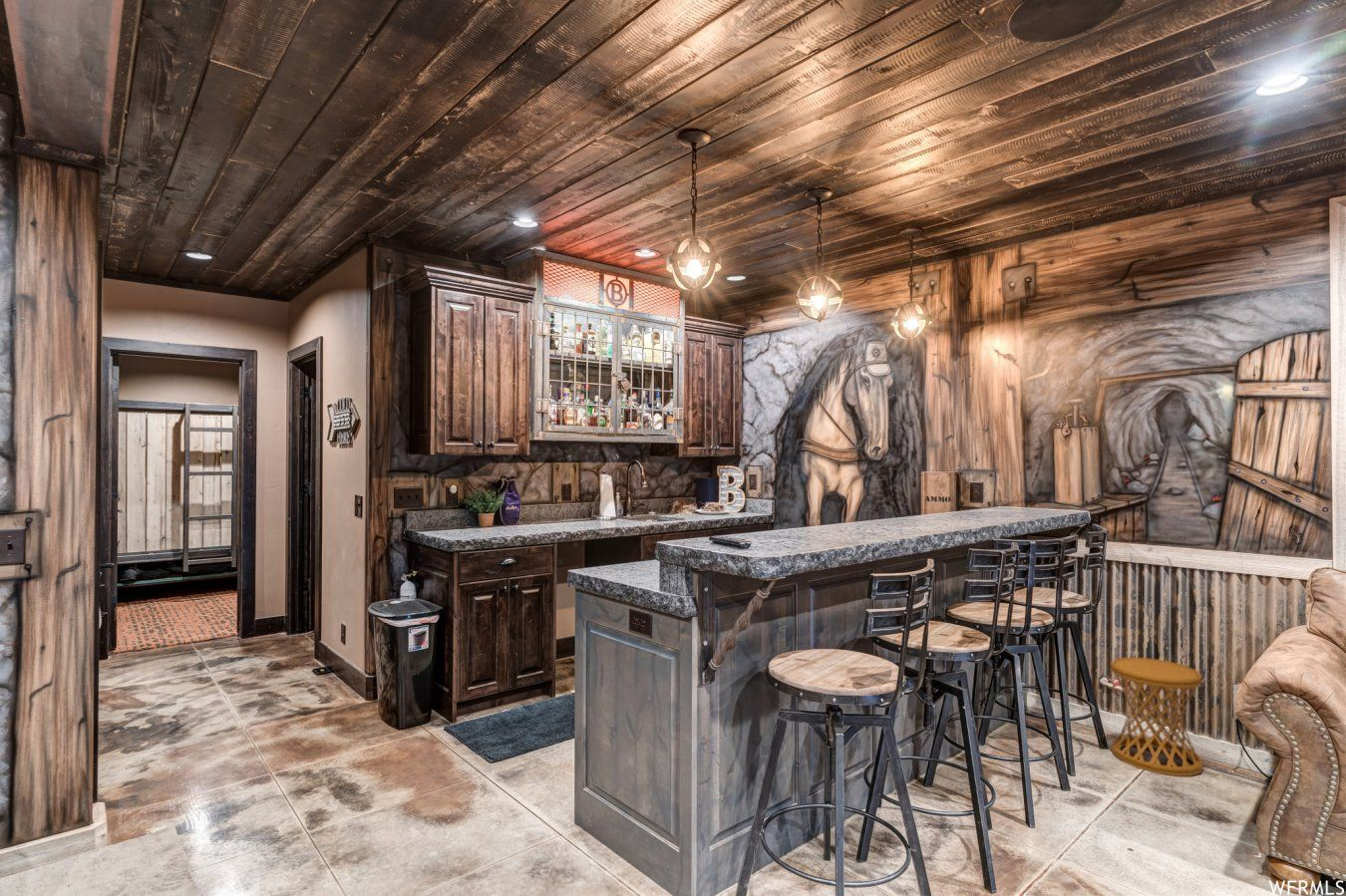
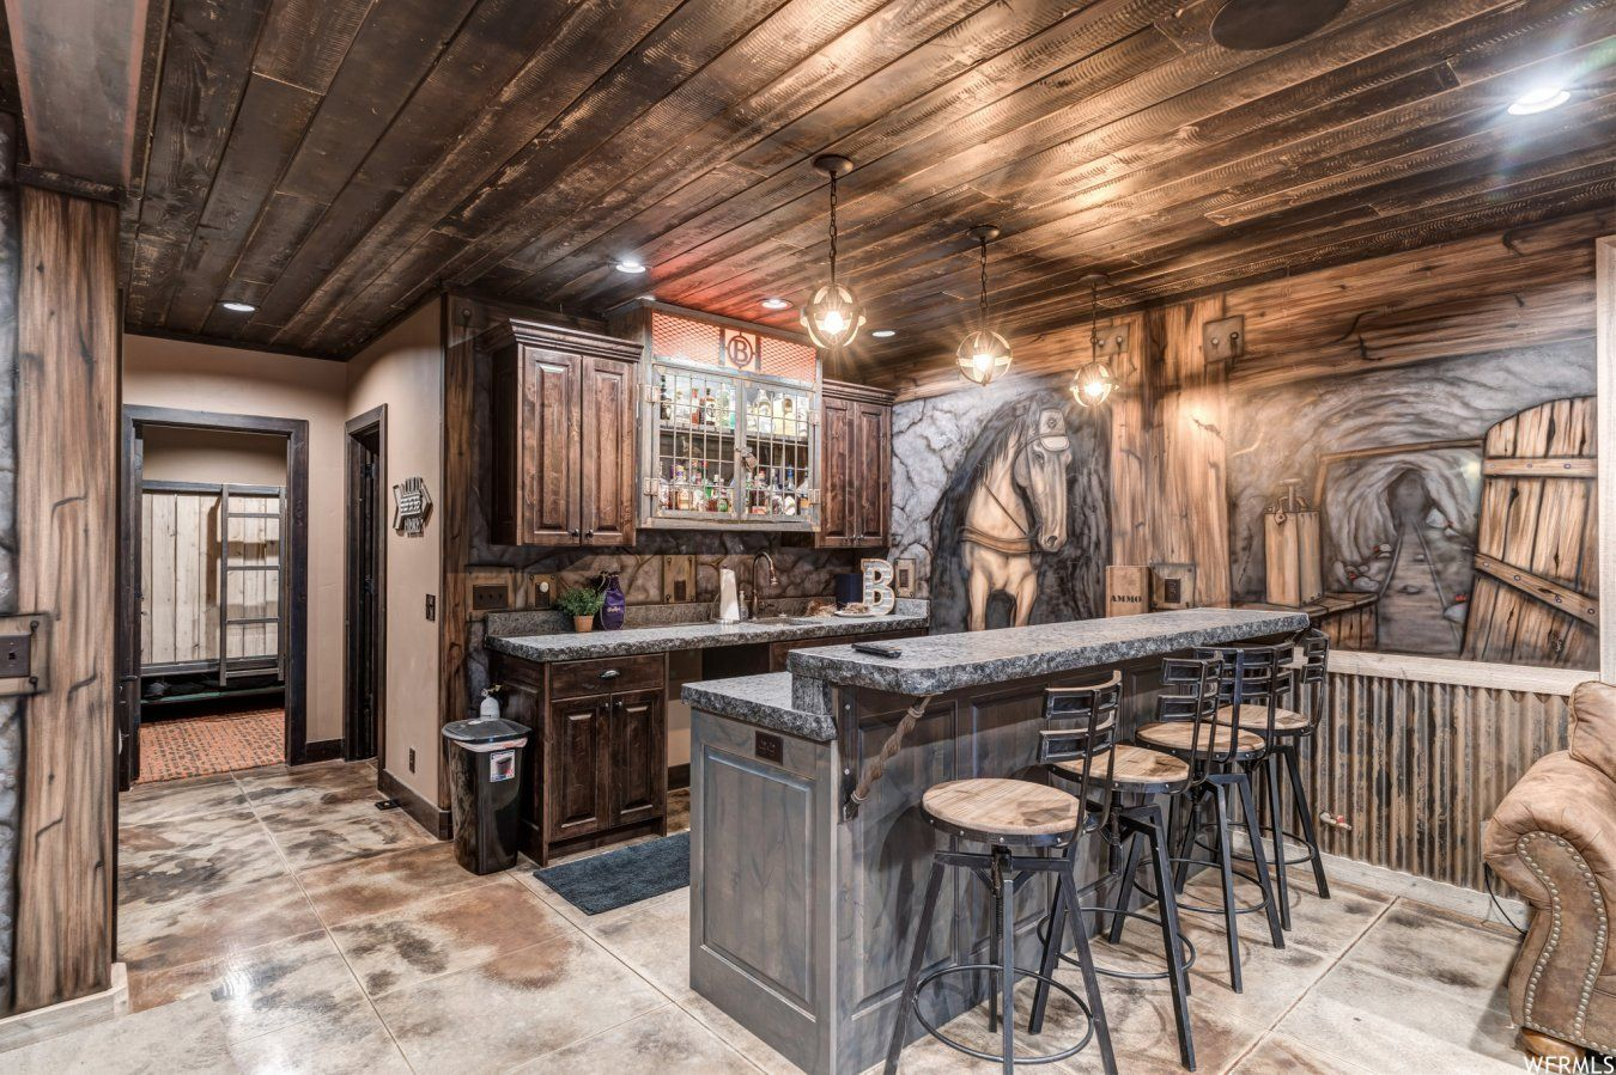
- side table (1157, 713)
